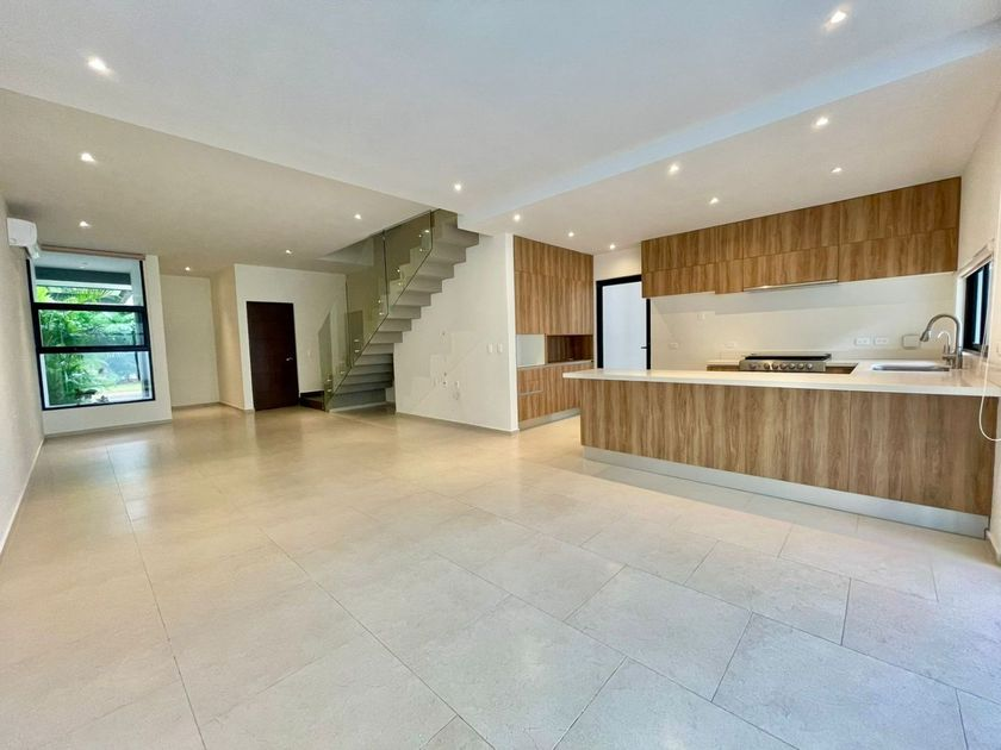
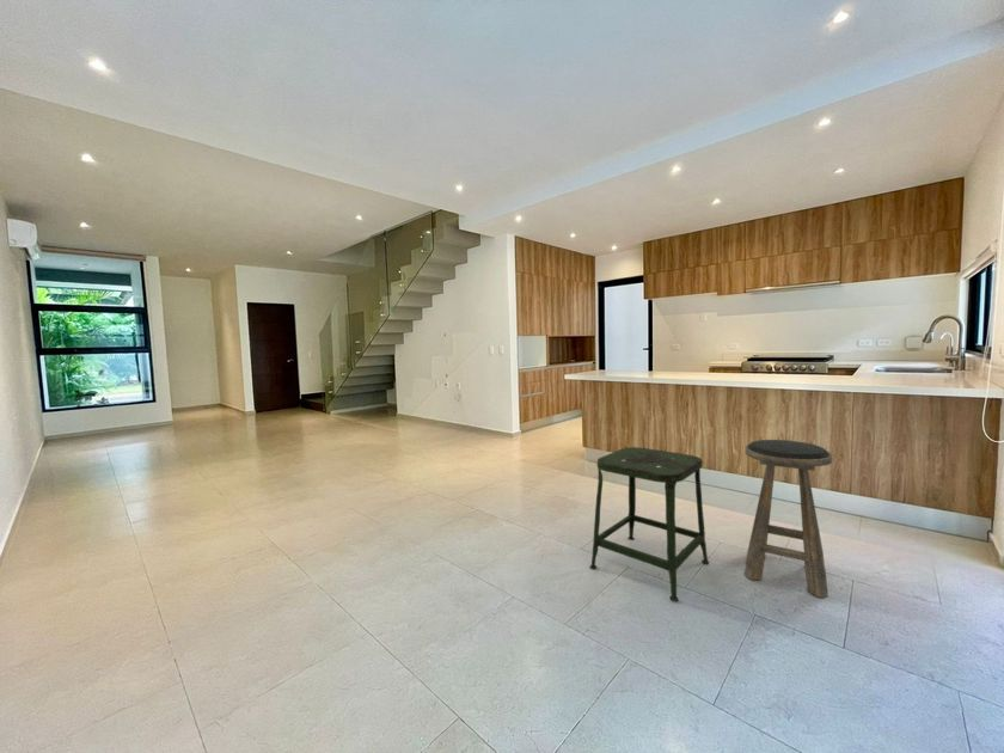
+ stool (645, 518)
+ stool (770, 509)
